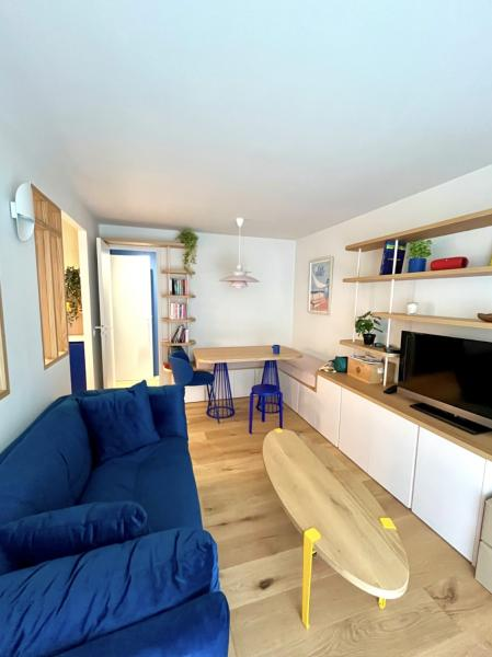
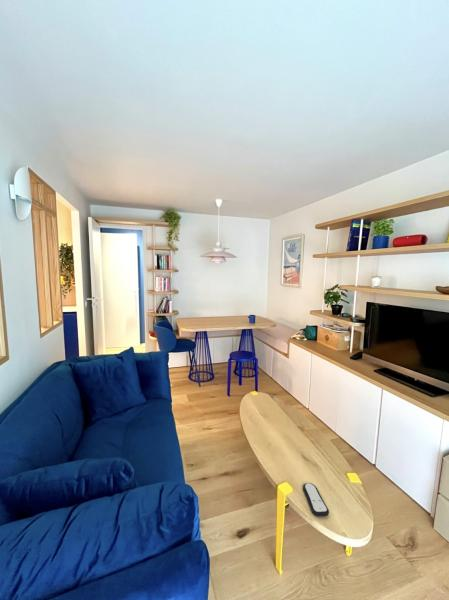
+ remote control (314, 498)
